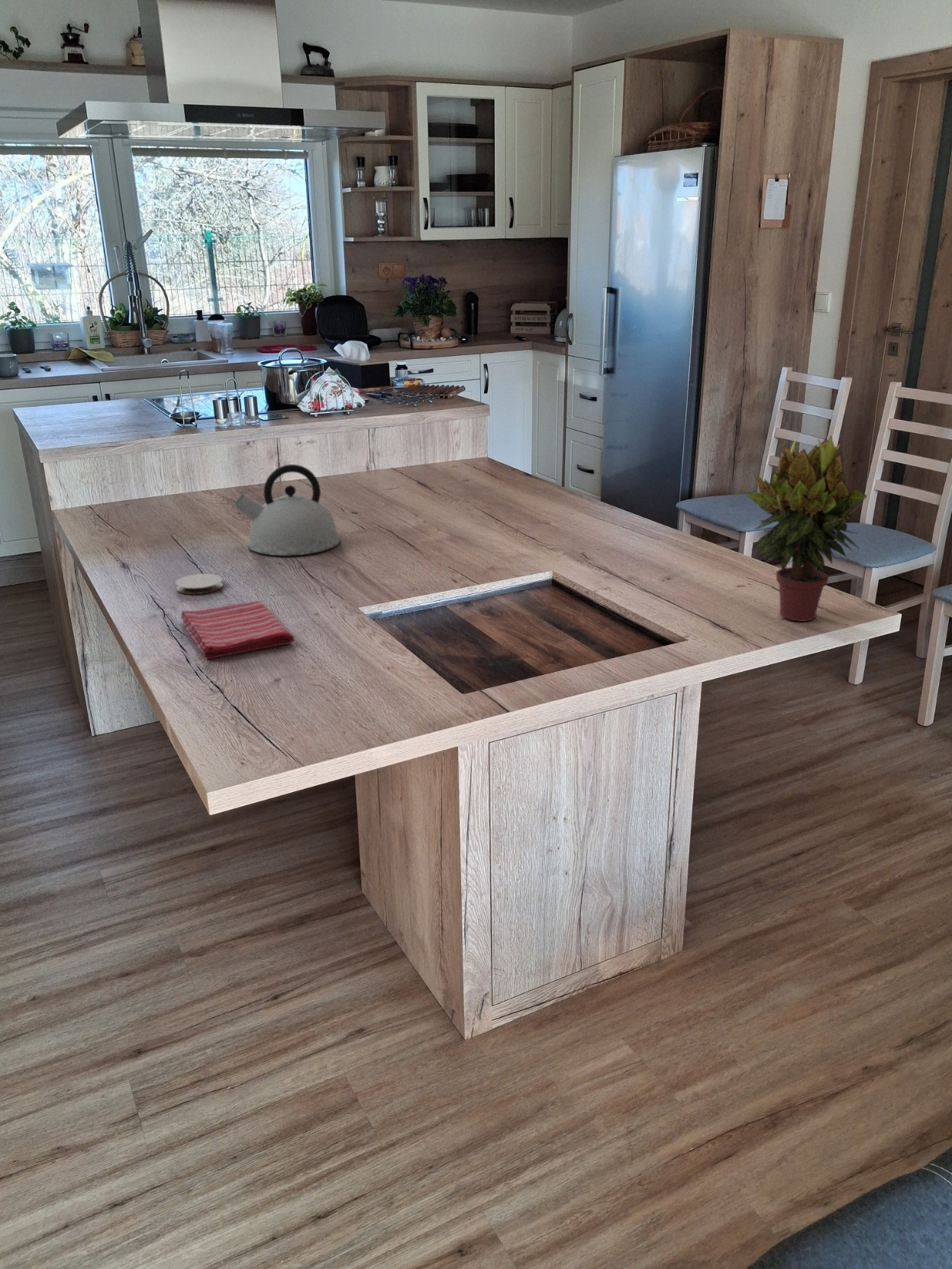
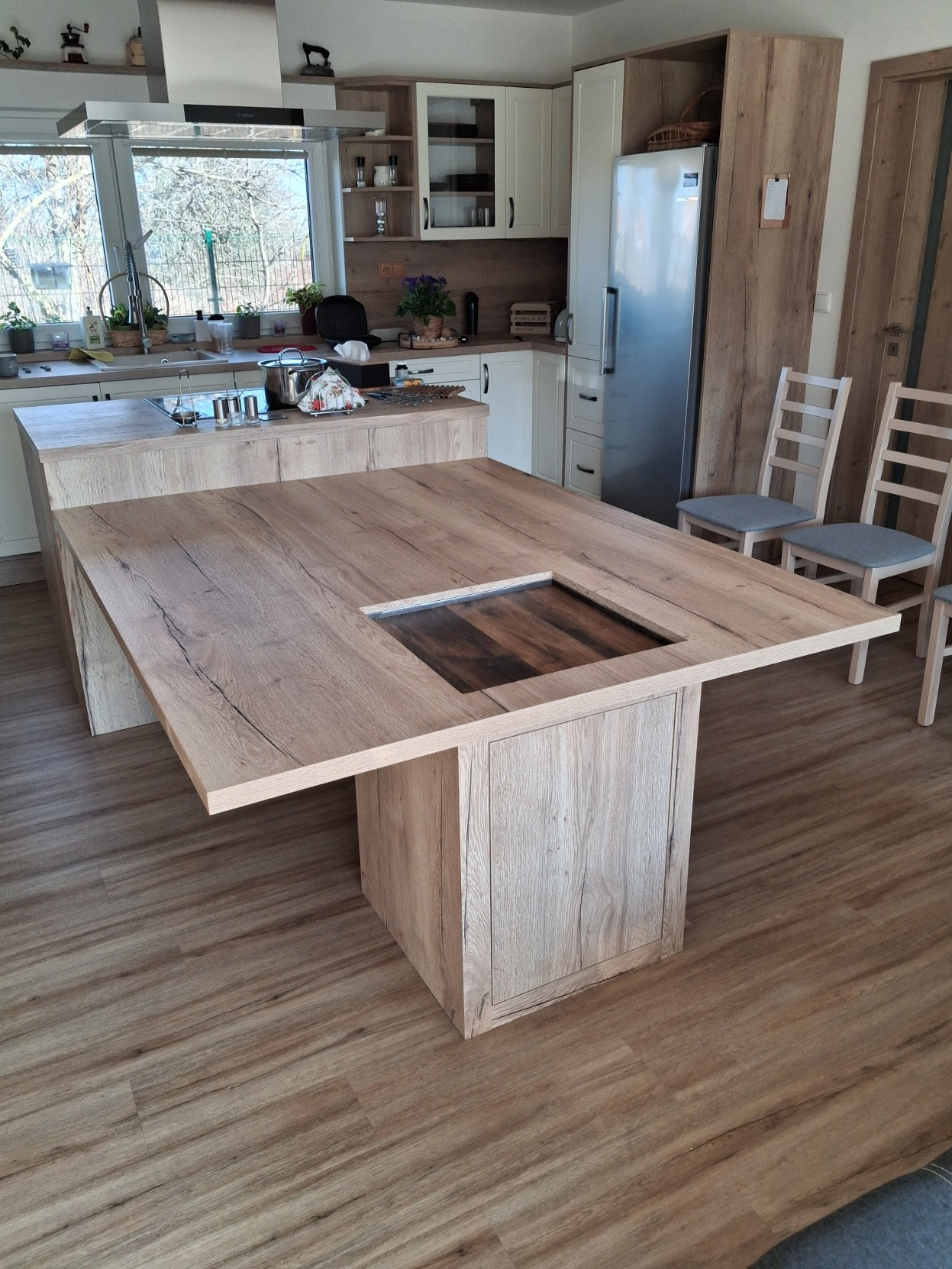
- dish towel (235, 626)
- kettle (286, 505)
- potted plant (808, 528)
- coaster (199, 583)
